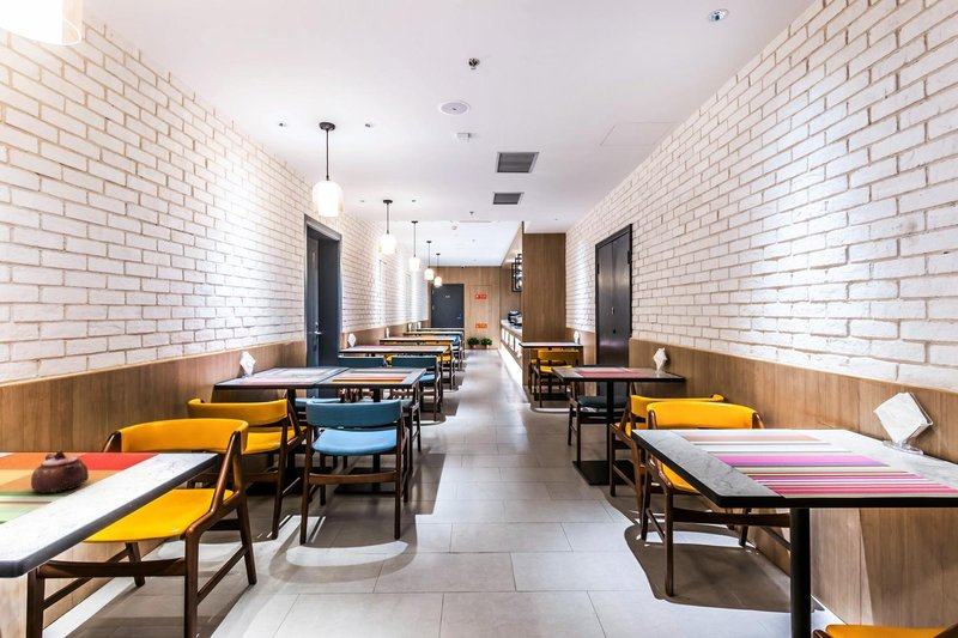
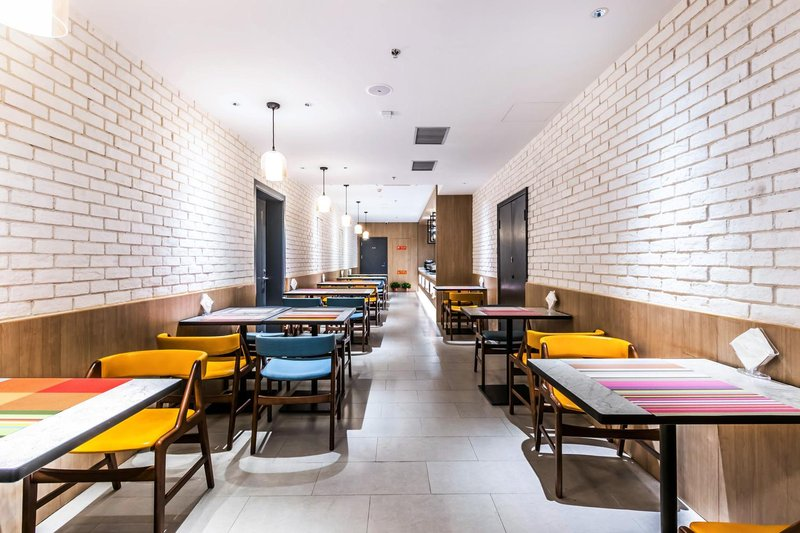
- teapot (60, 468)
